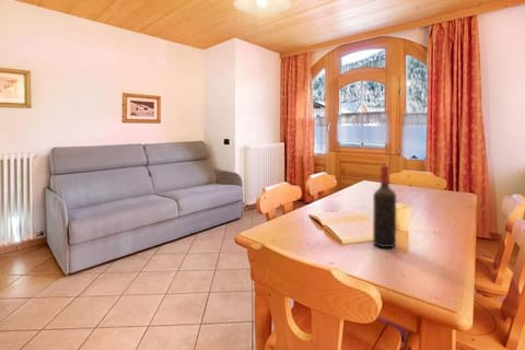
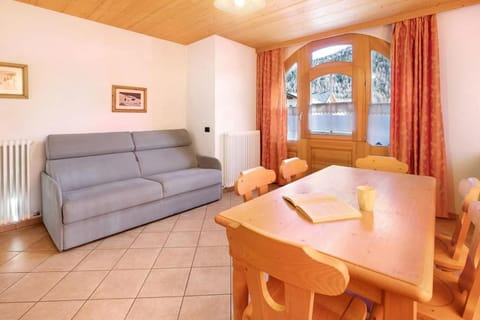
- wine bottle (384, 206)
